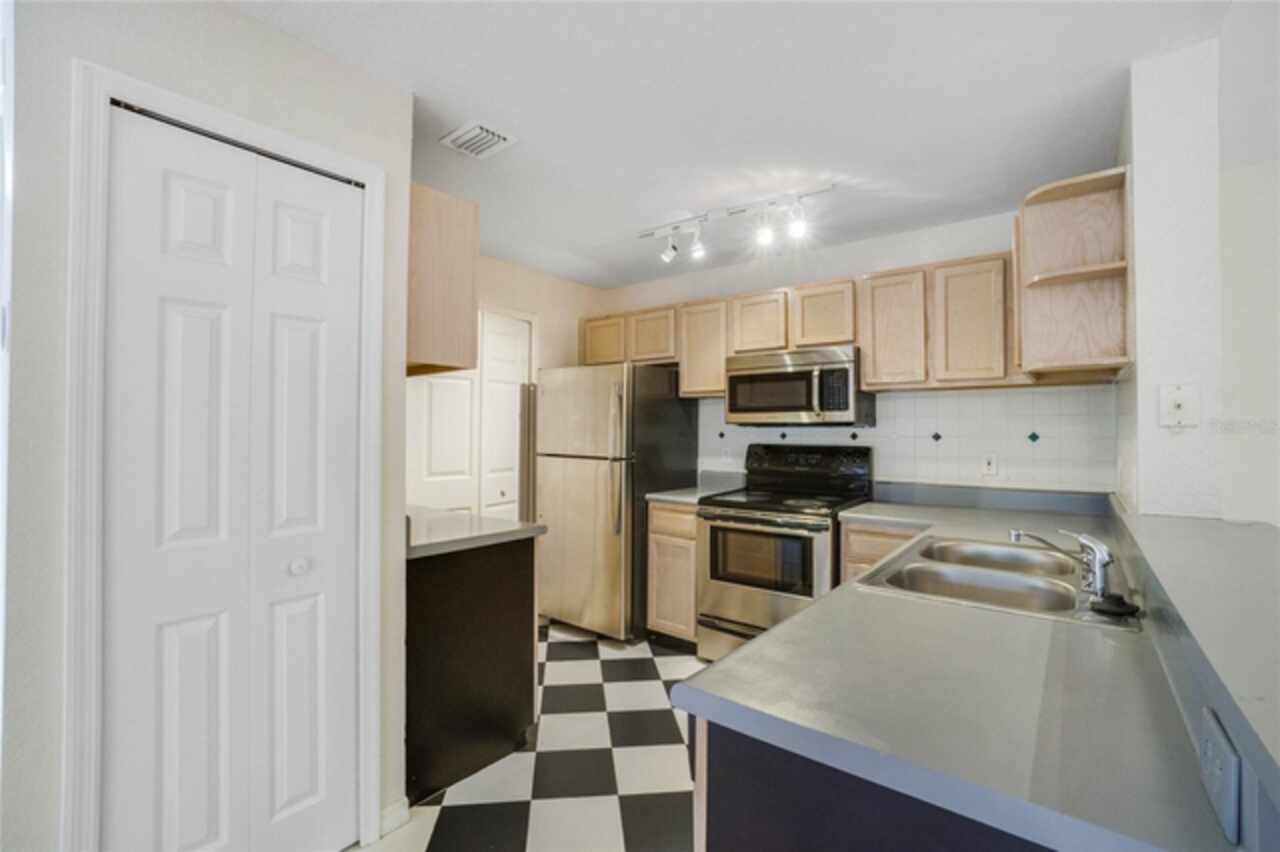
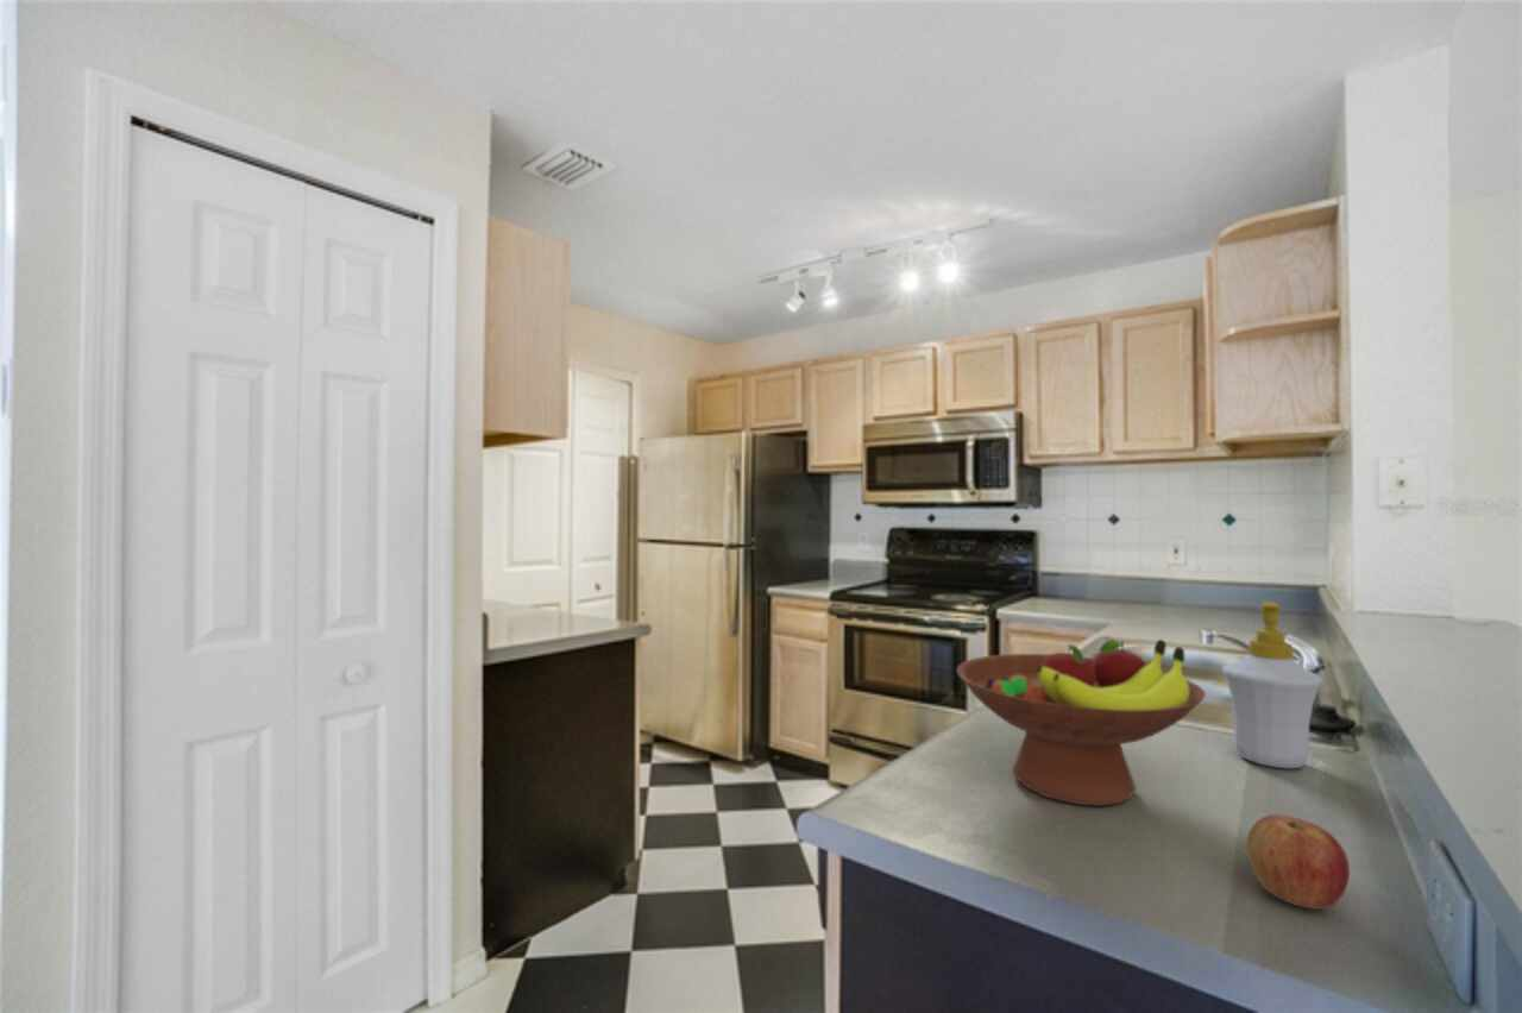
+ soap bottle (1270, 681)
+ apple (1296, 860)
+ fruit bowl (1071, 710)
